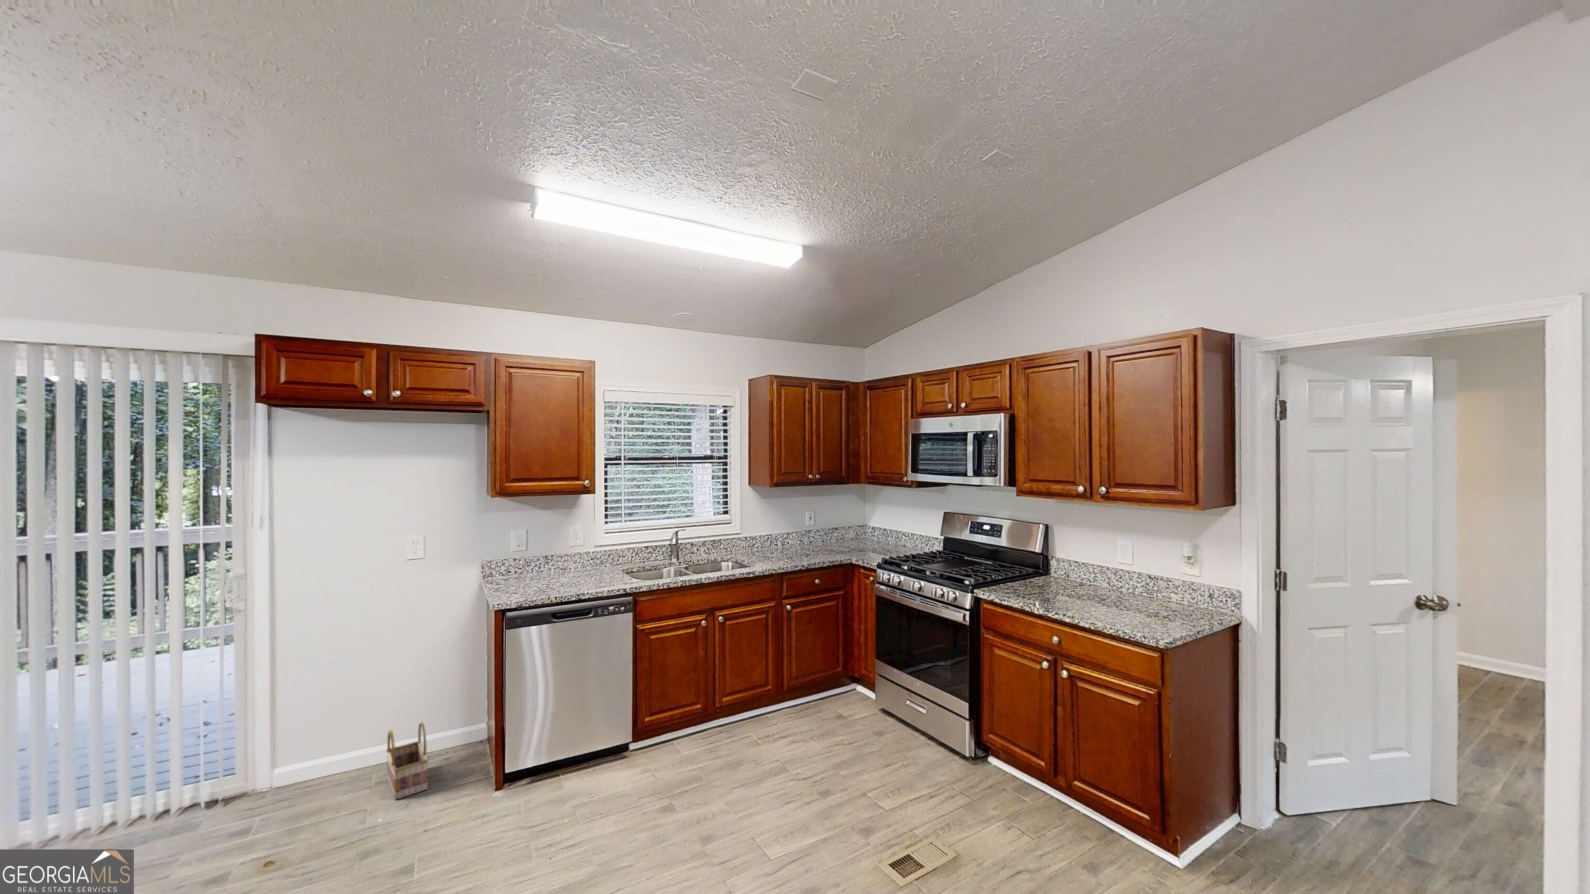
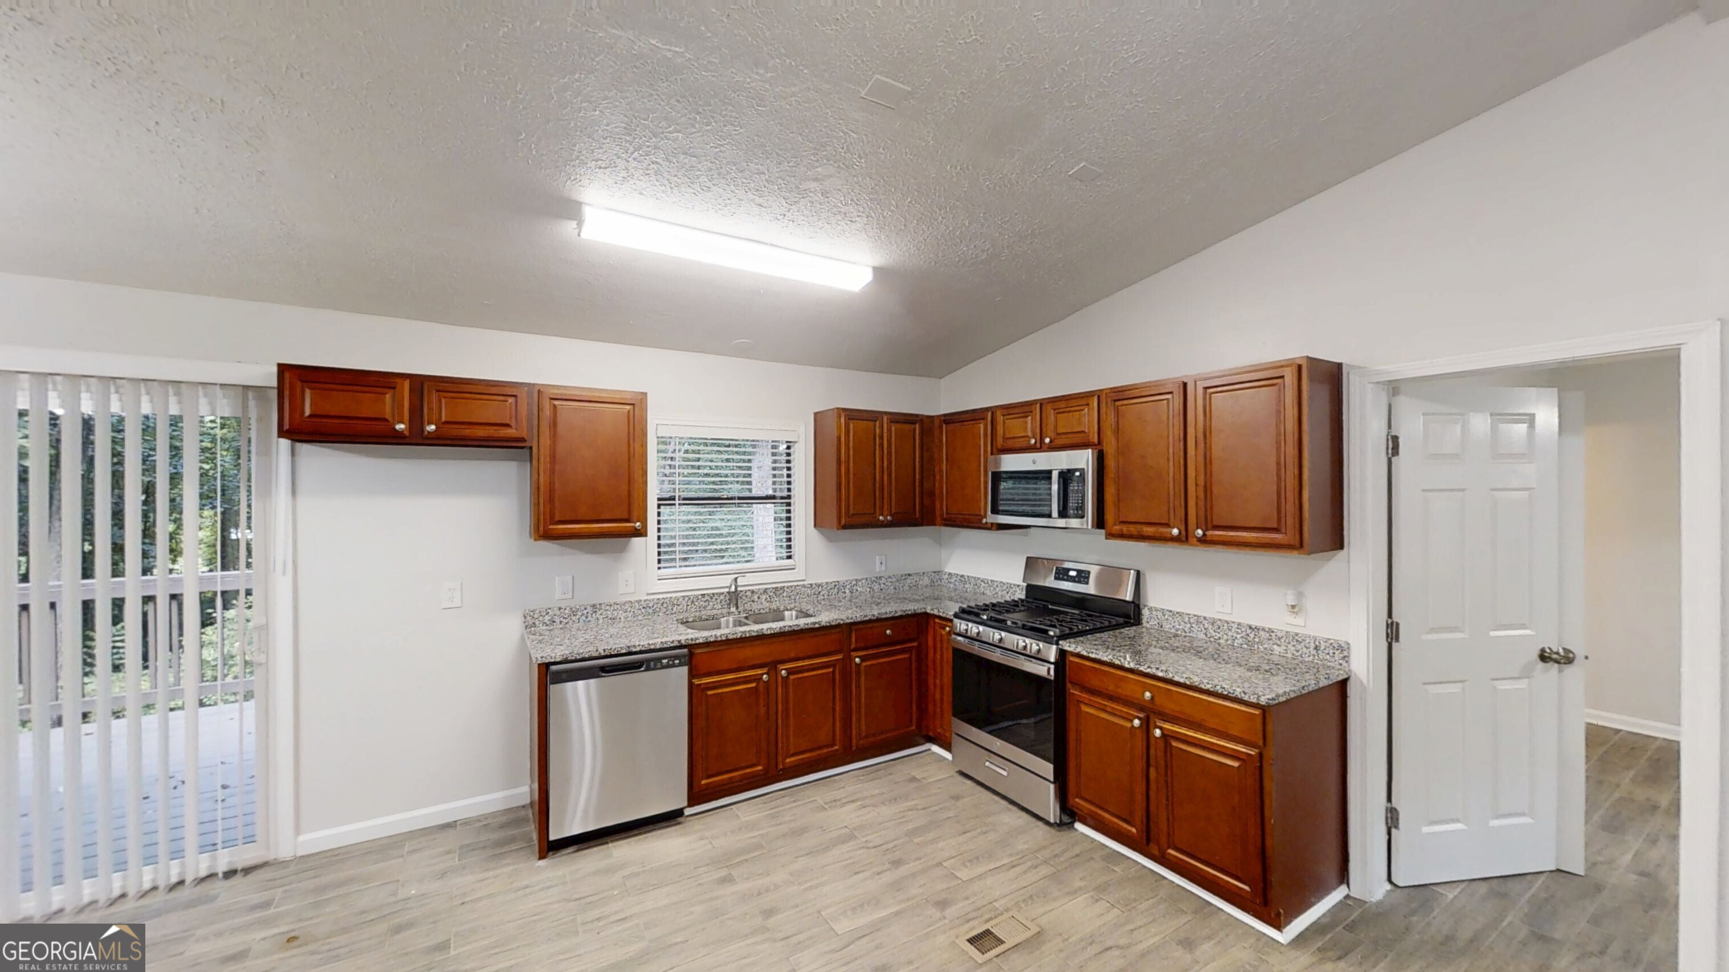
- basket (406, 755)
